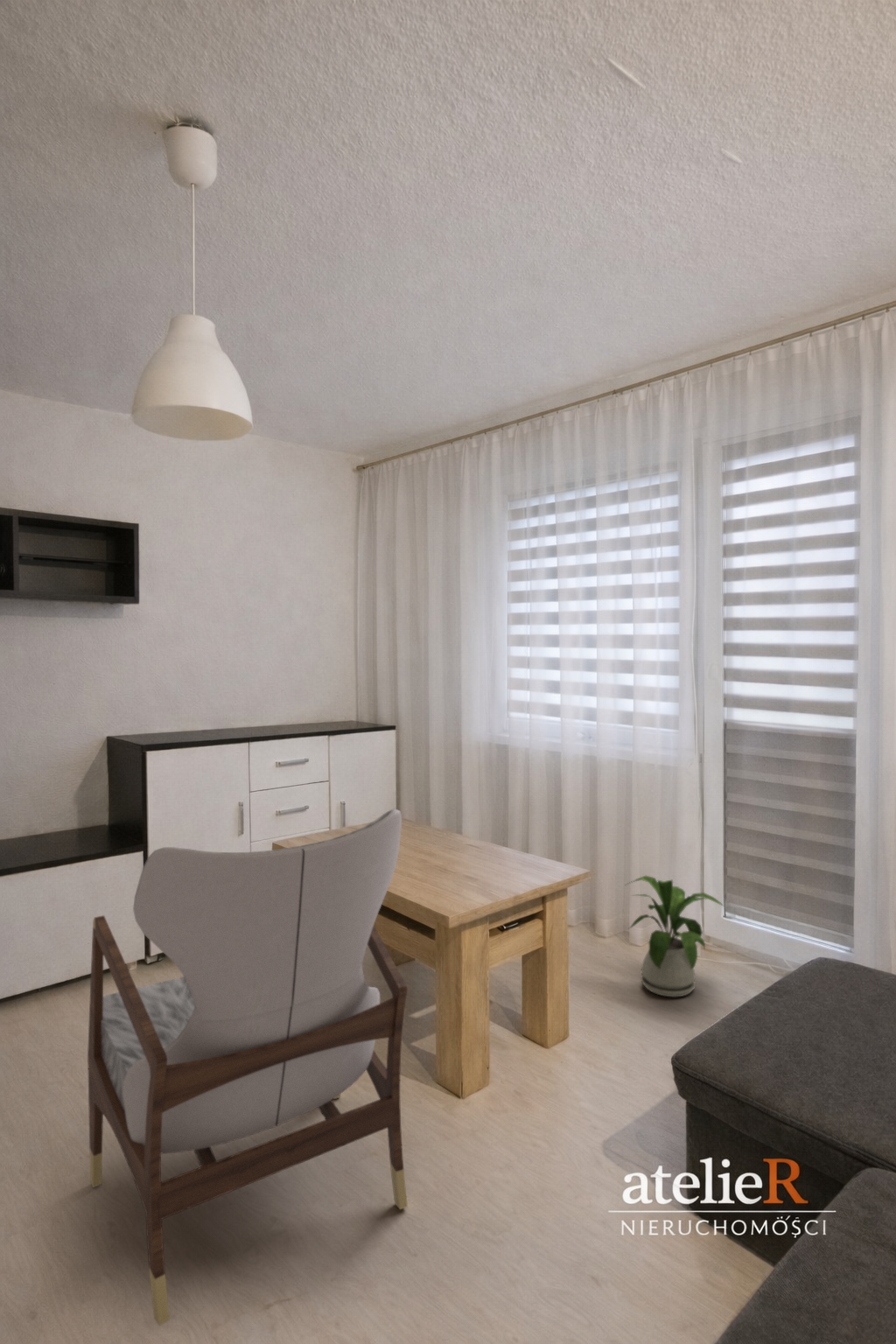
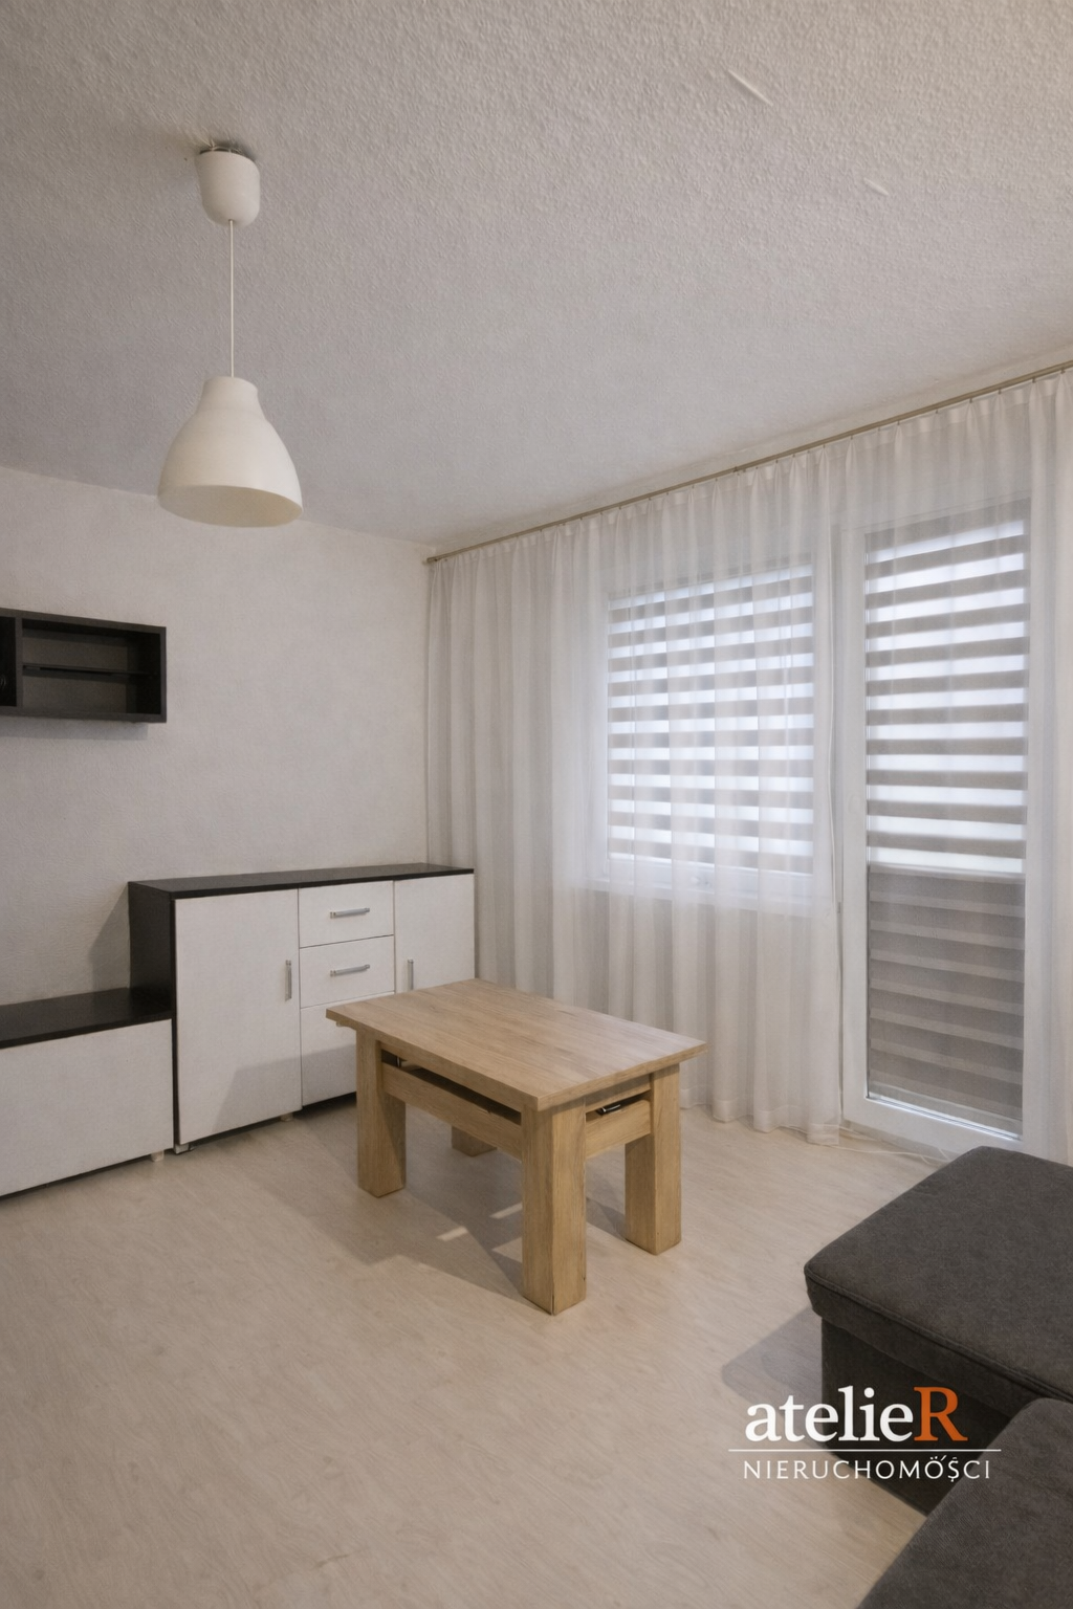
- armchair (250, 997)
- house plant (676, 926)
